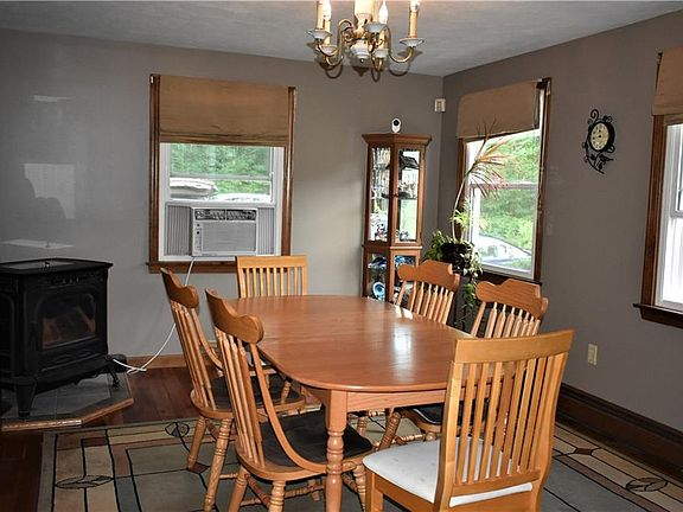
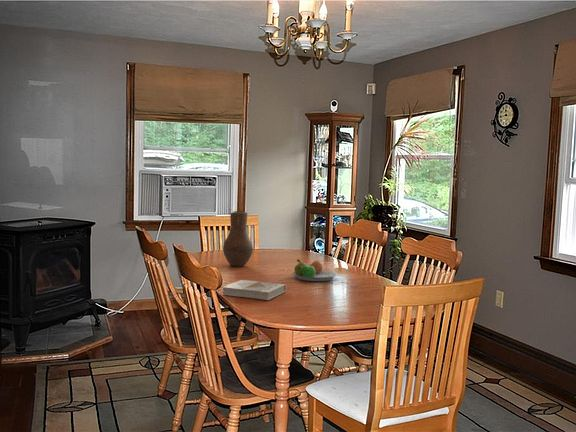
+ fruit bowl (312, 269)
+ book (254, 289)
+ vase (238, 238)
